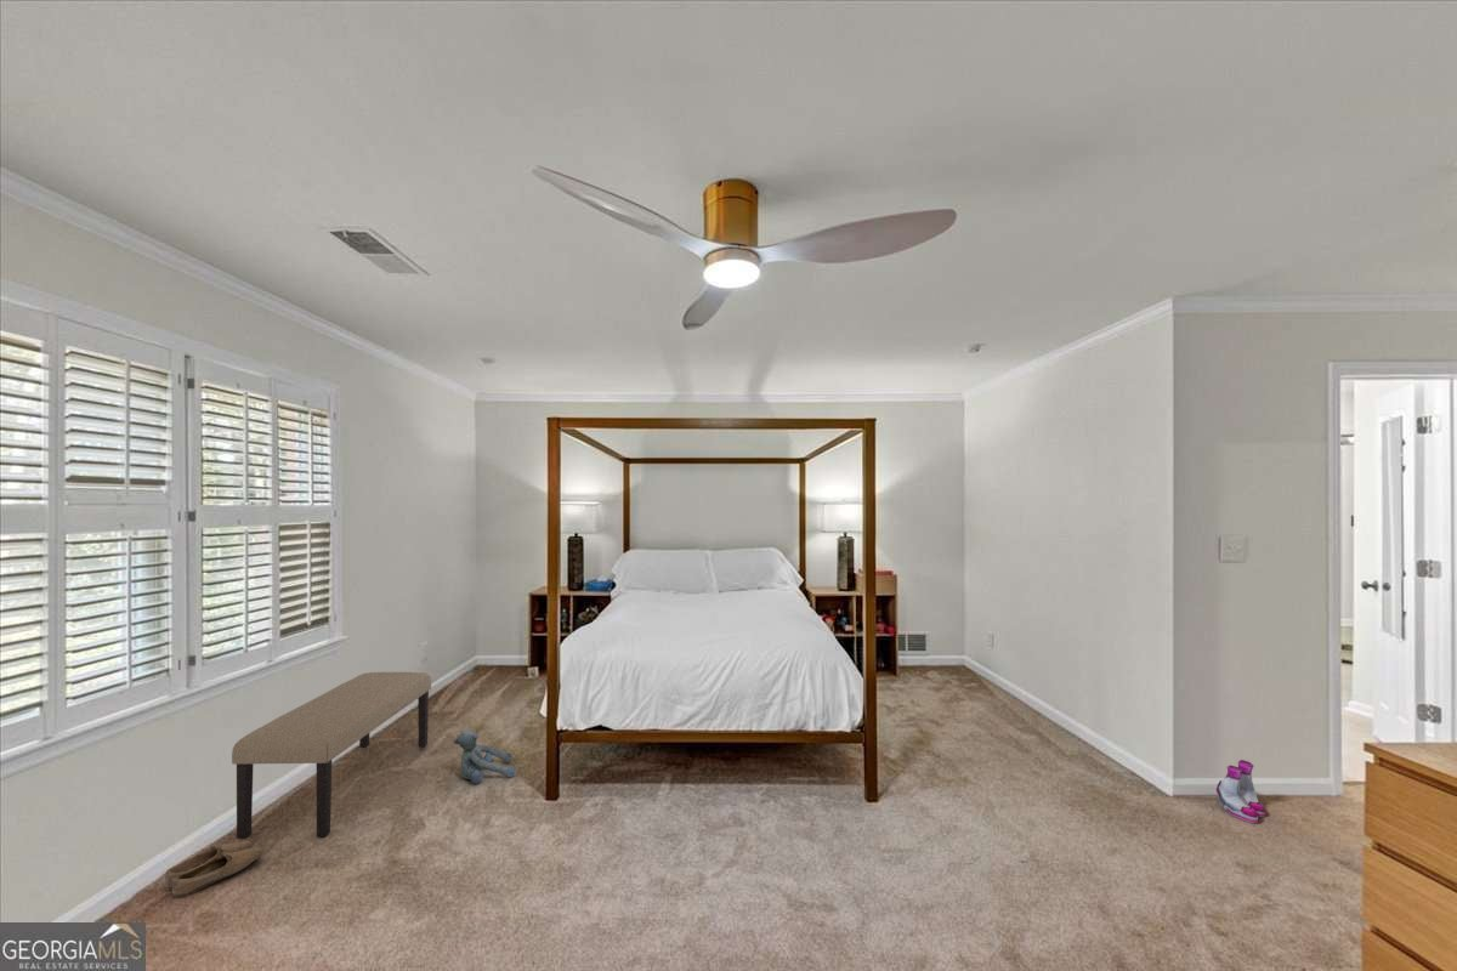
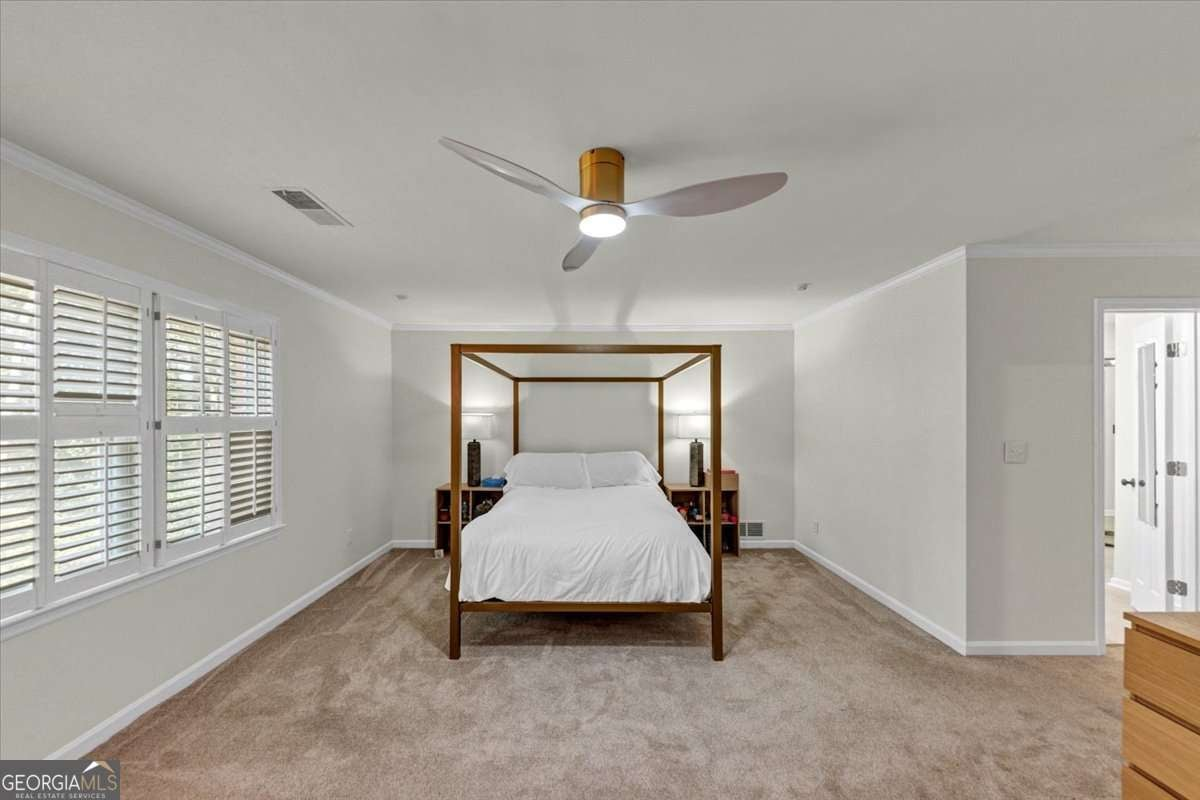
- shoe (215, 861)
- boots (1242, 787)
- plush toy (484, 750)
- bench (347, 740)
